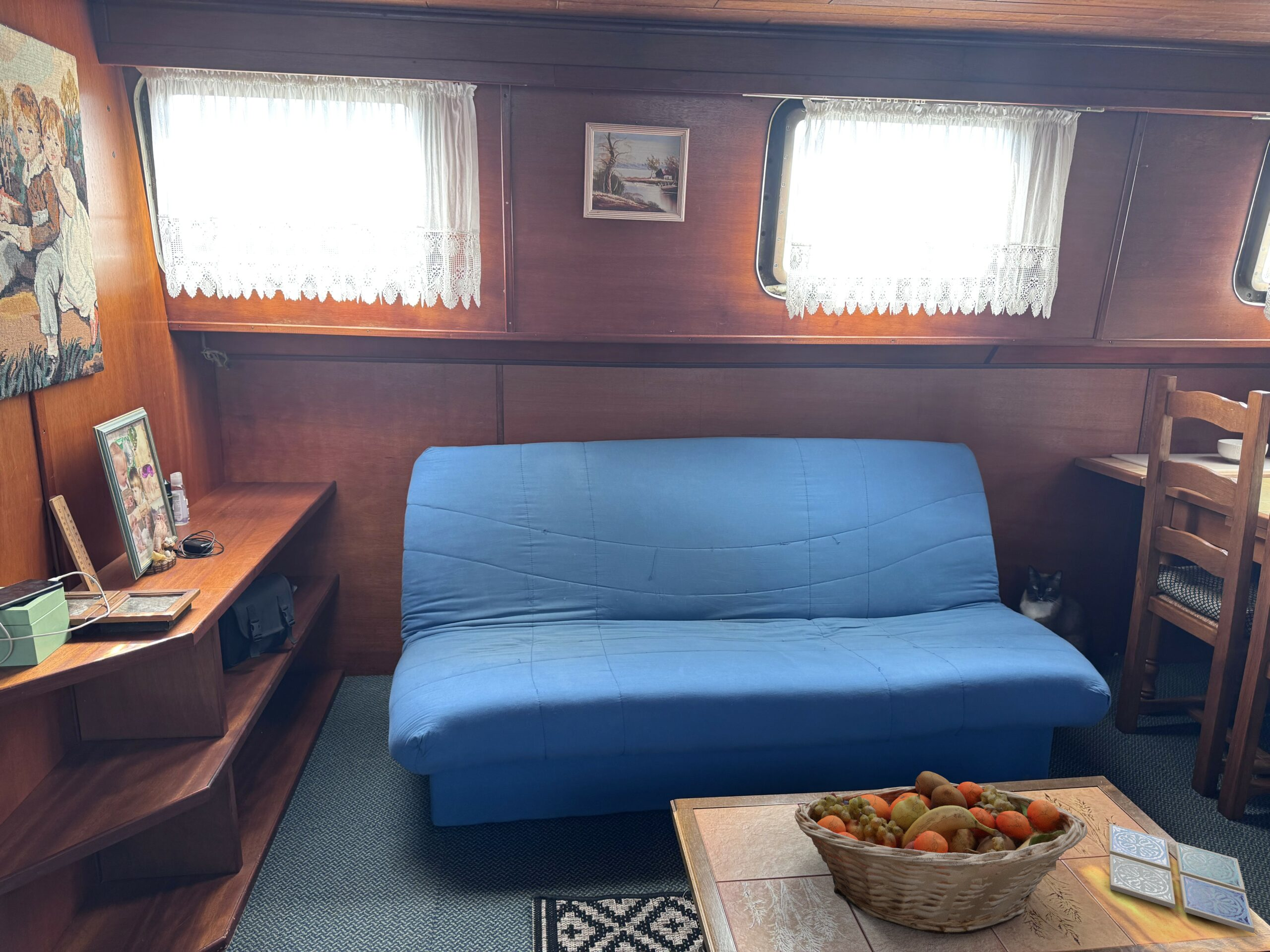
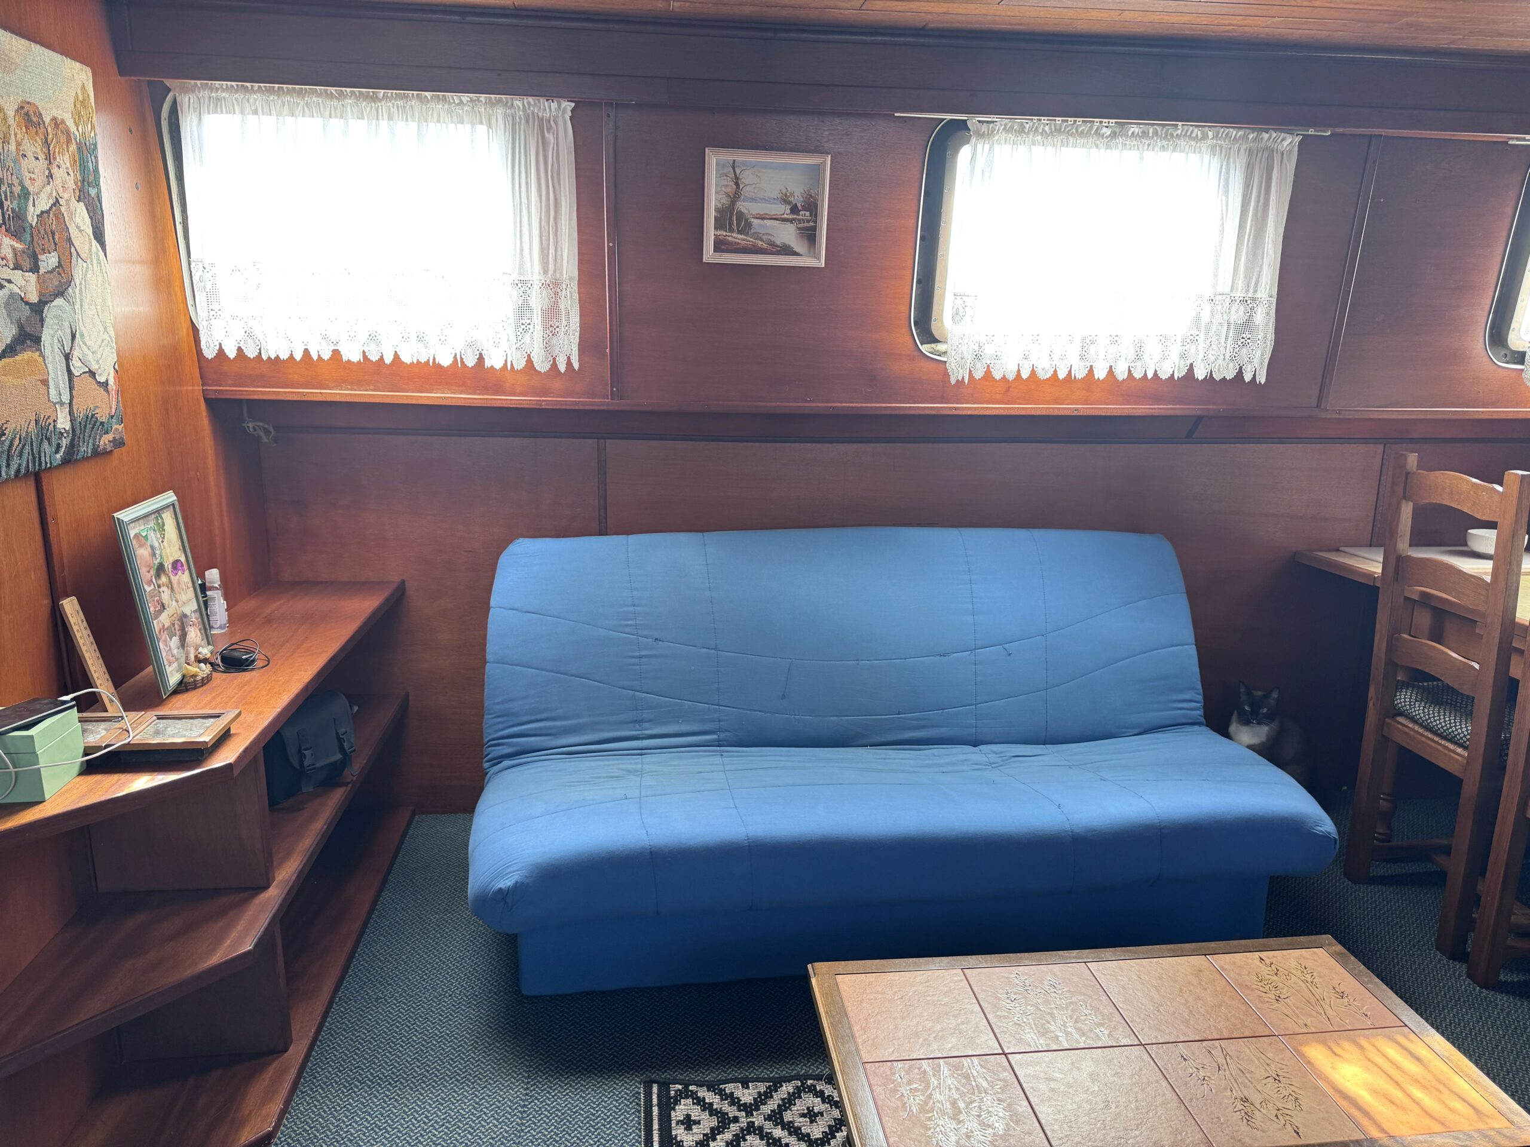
- drink coaster (1179, 872)
- fruit basket (934, 838)
